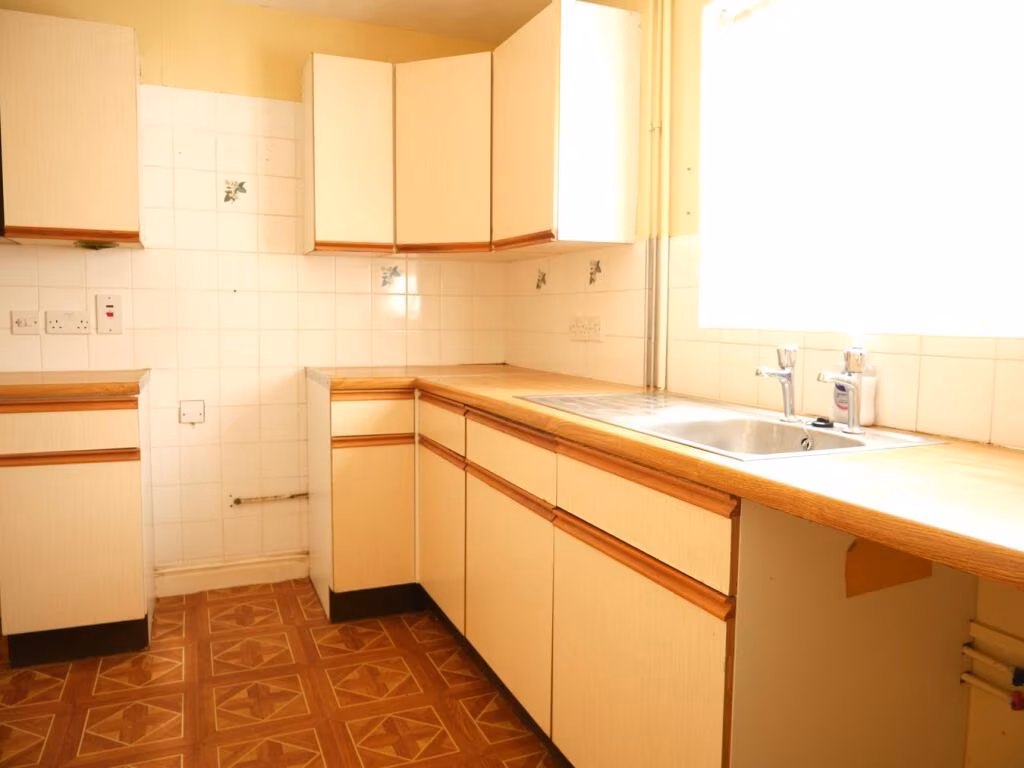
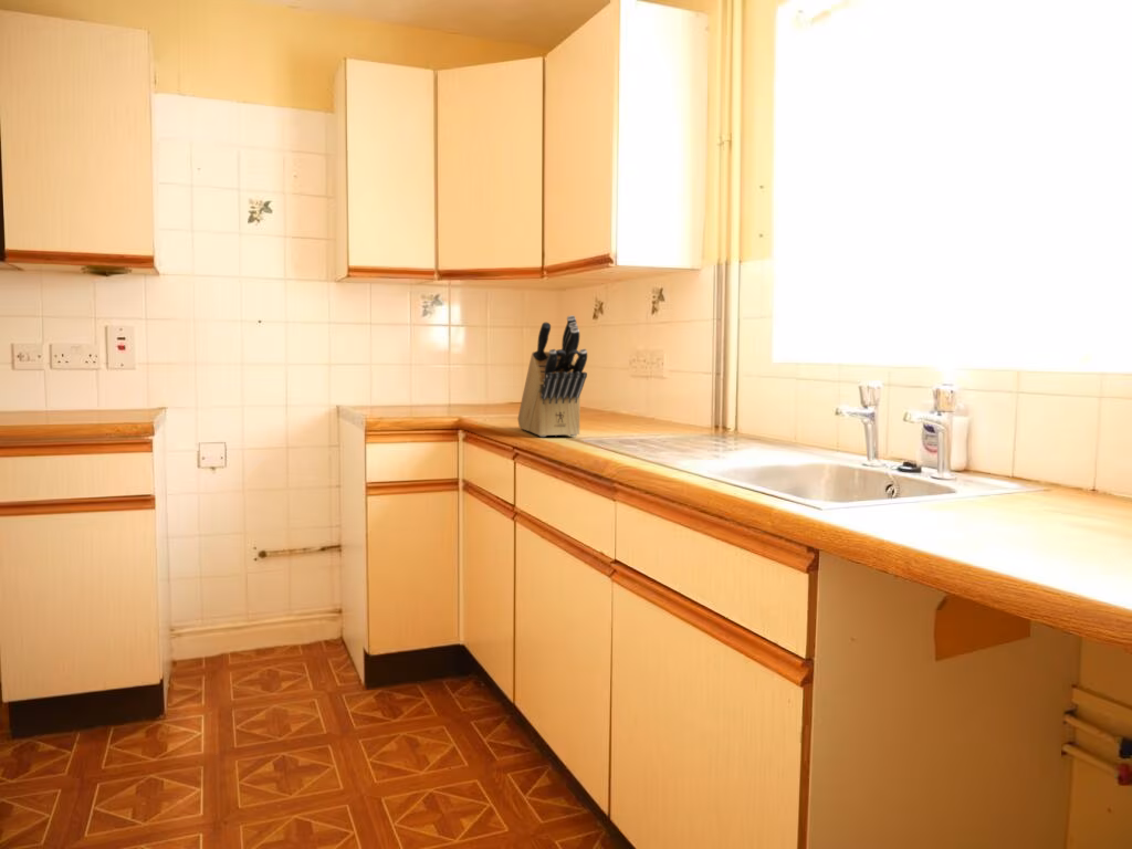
+ knife block (551, 375)
